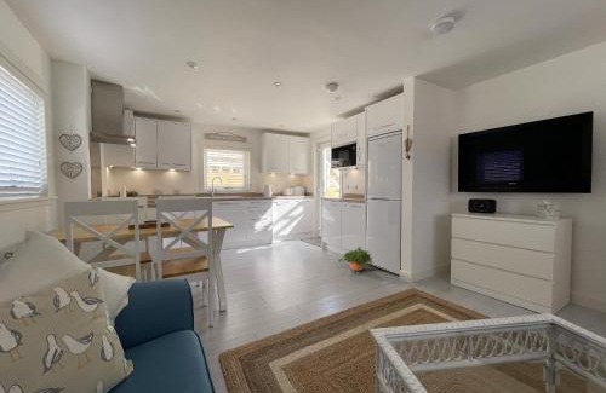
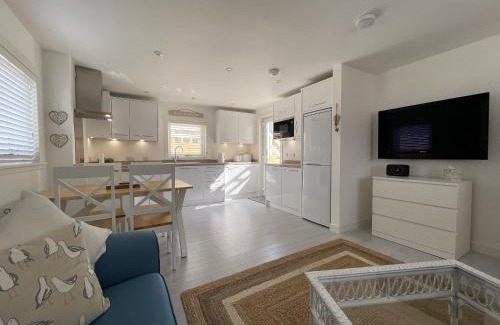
- potted plant (356, 258)
